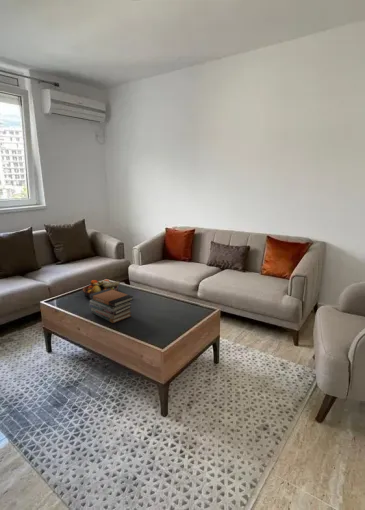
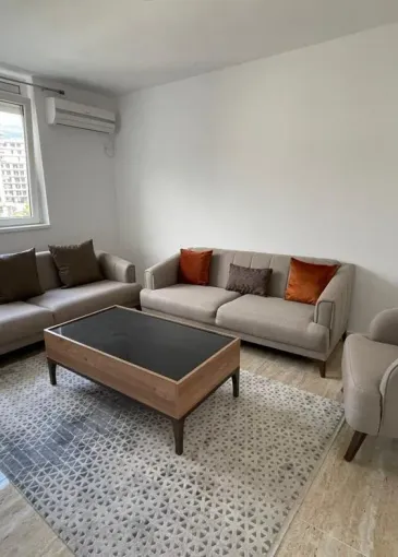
- book stack (110, 304)
- fruit bowl (101, 286)
